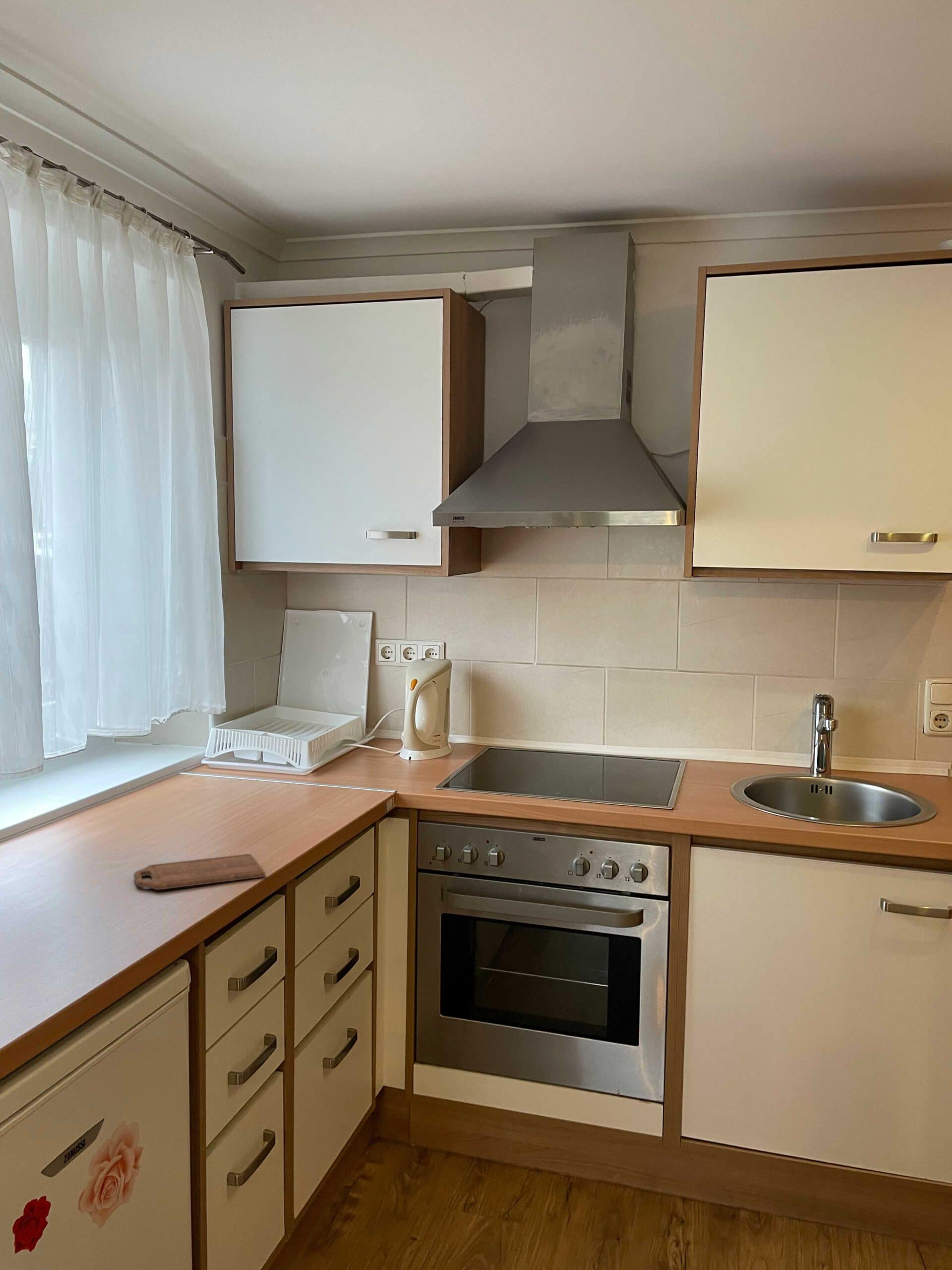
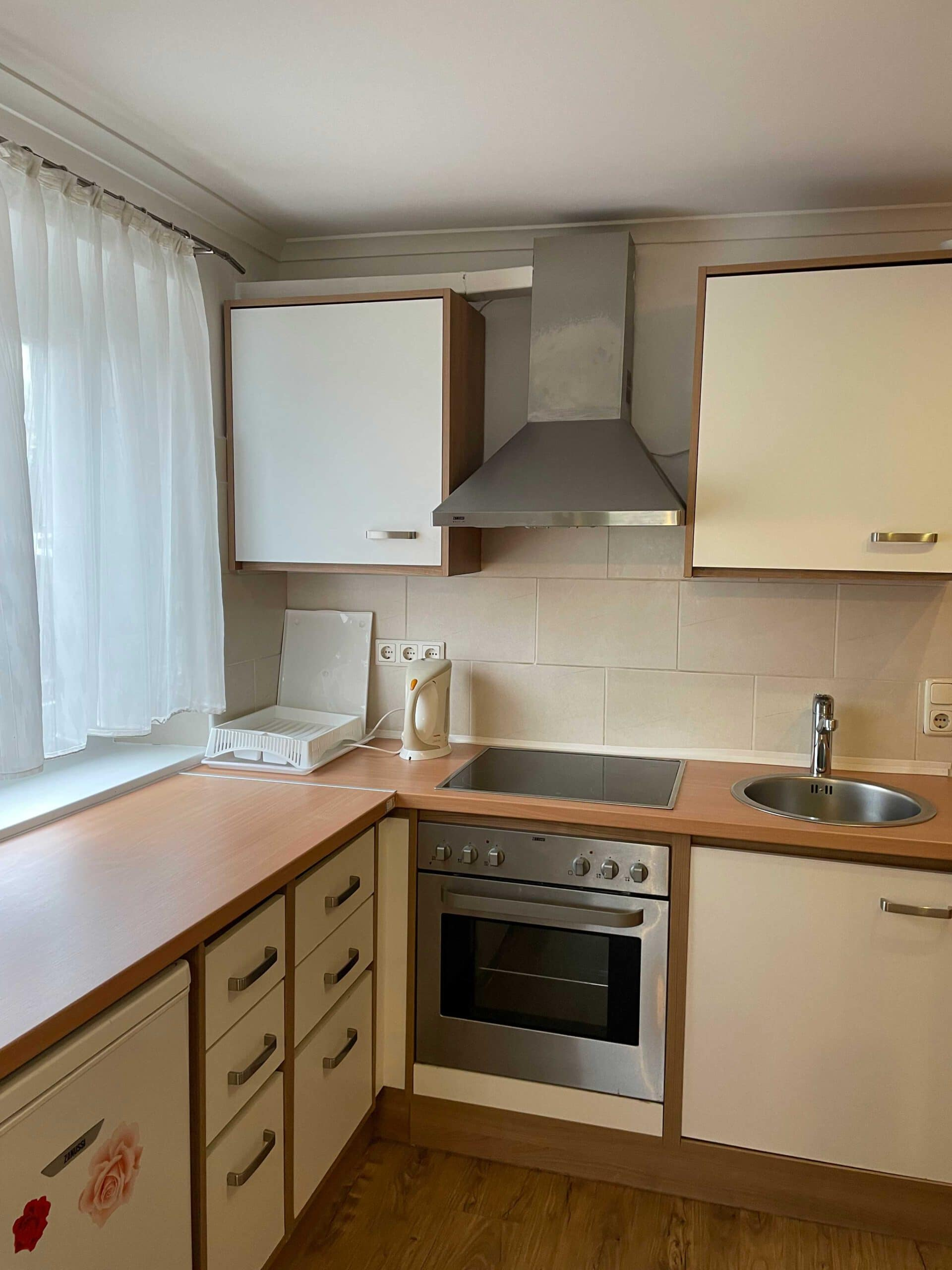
- cutting board (198, 872)
